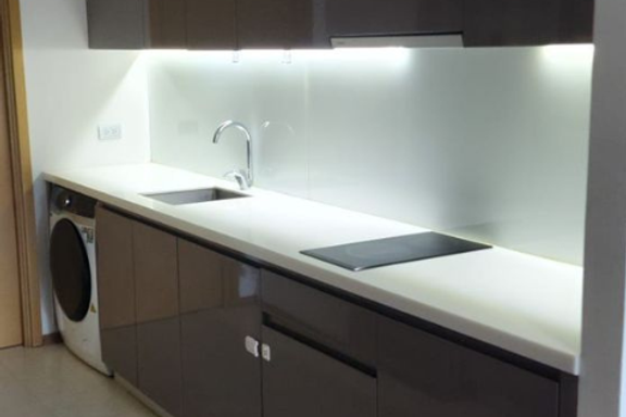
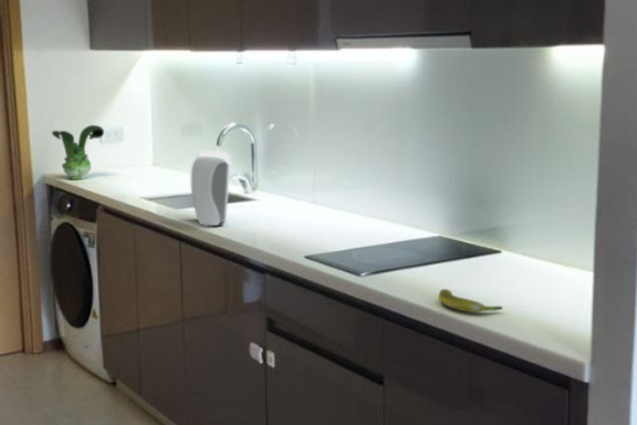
+ toy figurine (80, 152)
+ banana (461, 300)
+ soap dispenser (211, 187)
